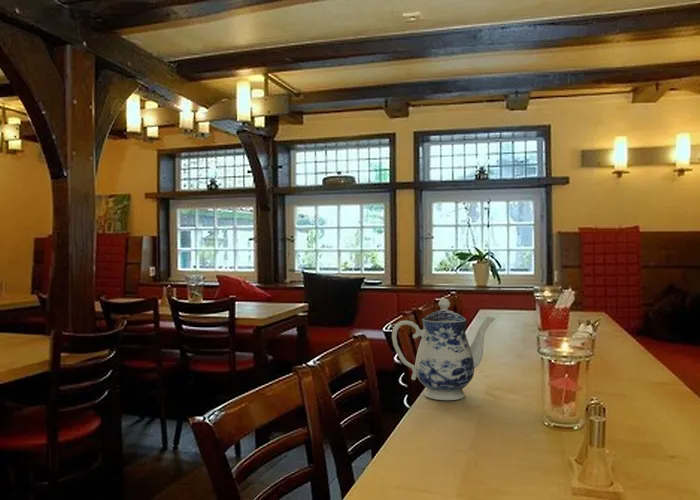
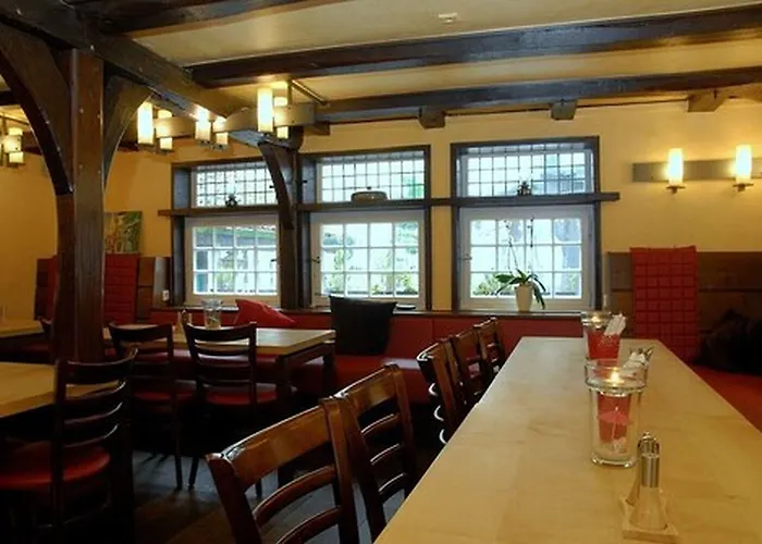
- teapot (444, 346)
